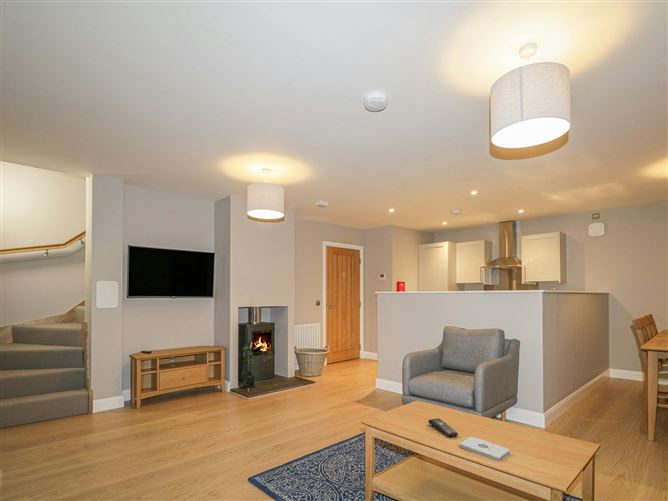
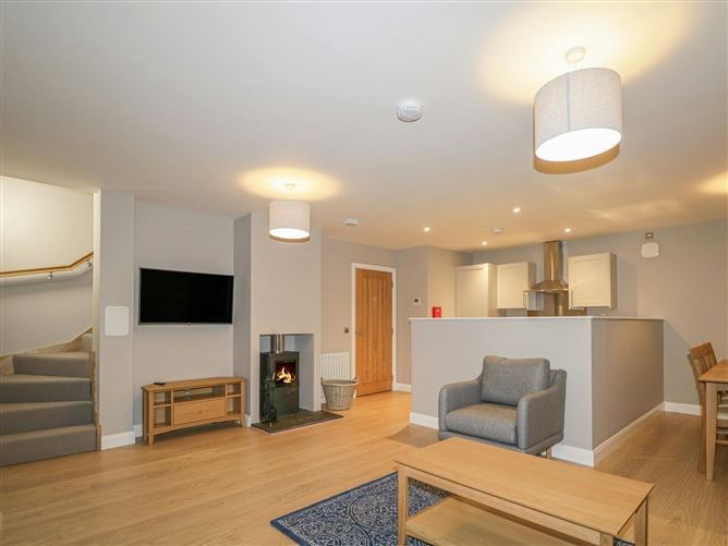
- notepad (484, 448)
- remote control (442, 427)
